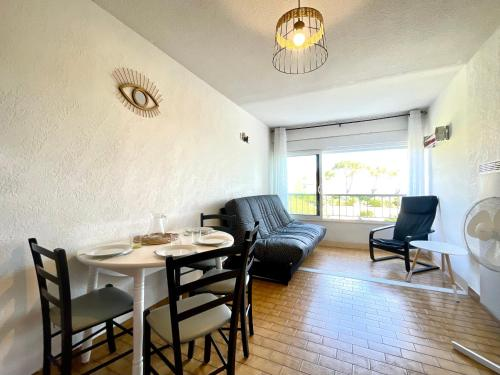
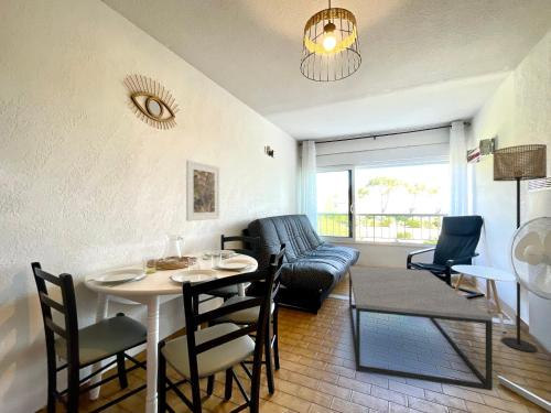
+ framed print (204, 192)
+ coffee table (399, 309)
+ floor lamp (517, 228)
